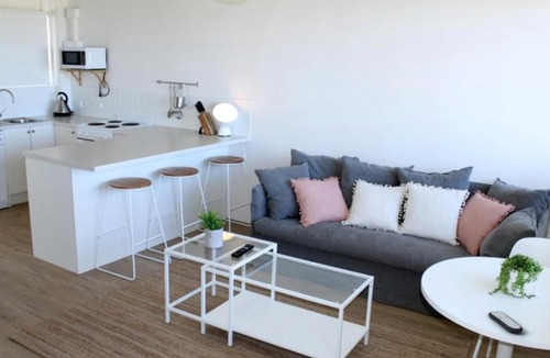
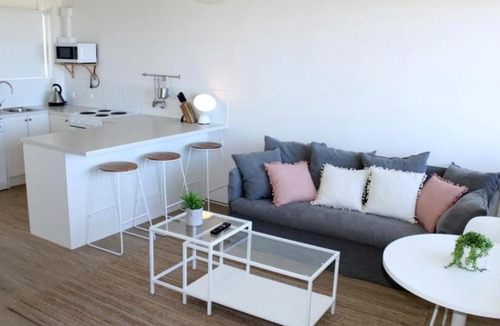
- remote control (505, 321)
